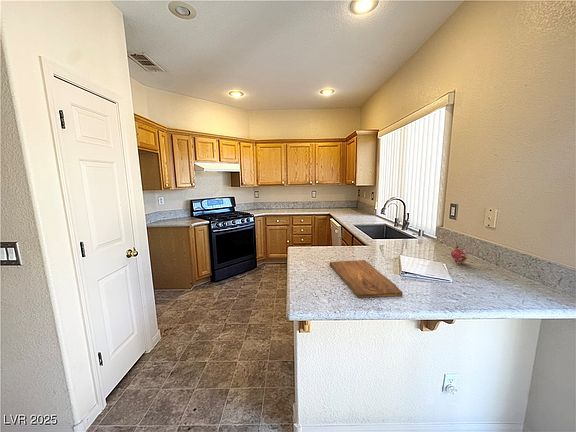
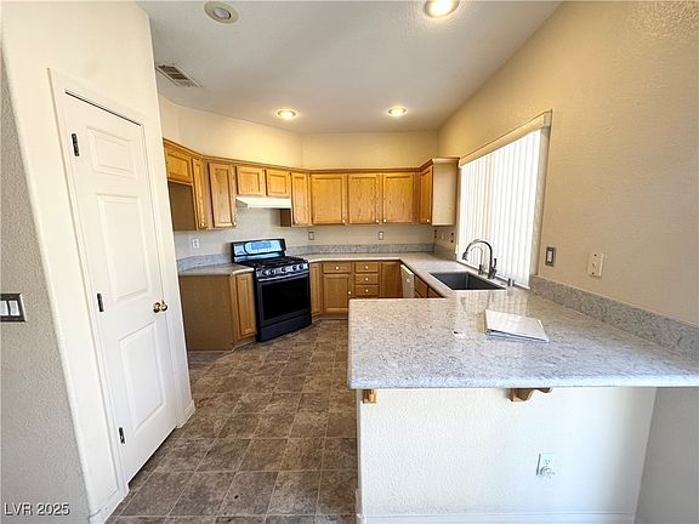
- fruit (459, 253)
- cutting board (361, 275)
